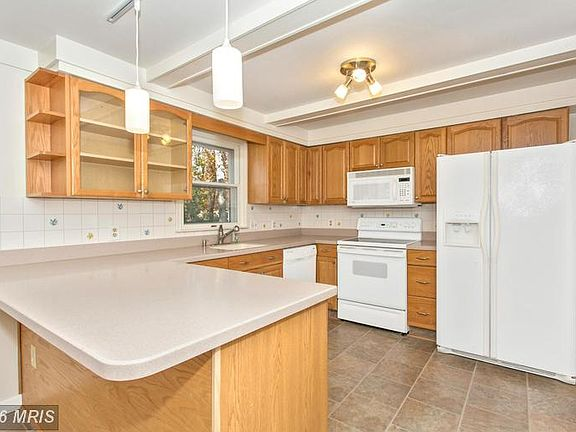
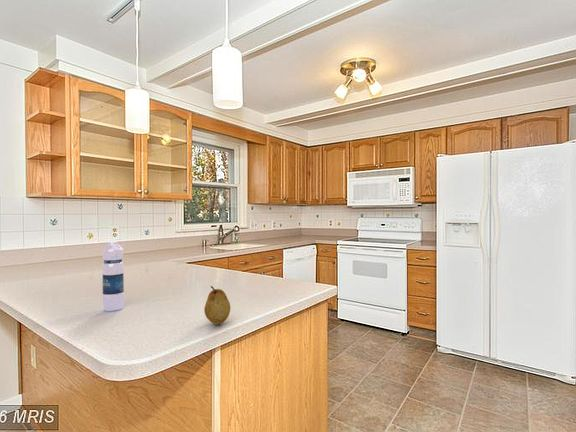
+ water bottle (113, 274)
+ fruit (217, 303)
